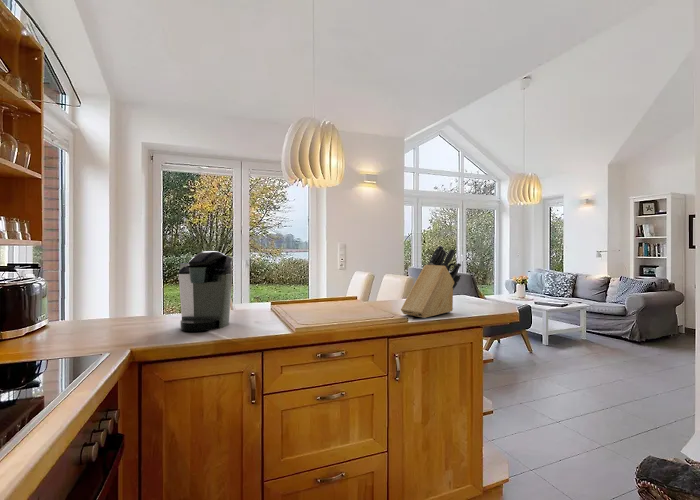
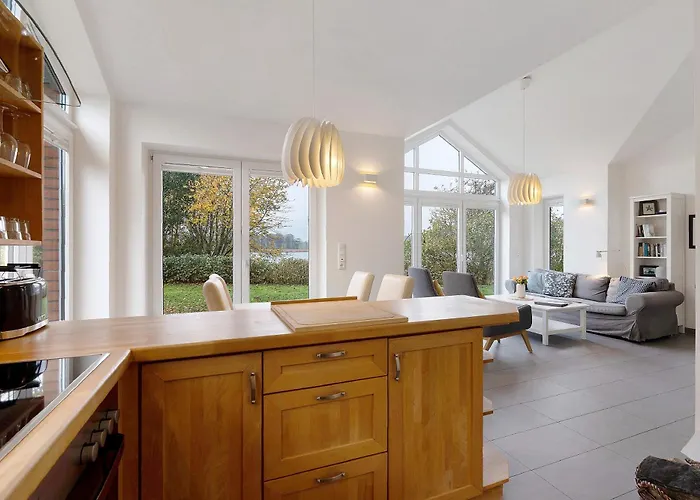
- knife block (433, 279)
- coffee maker (195, 287)
